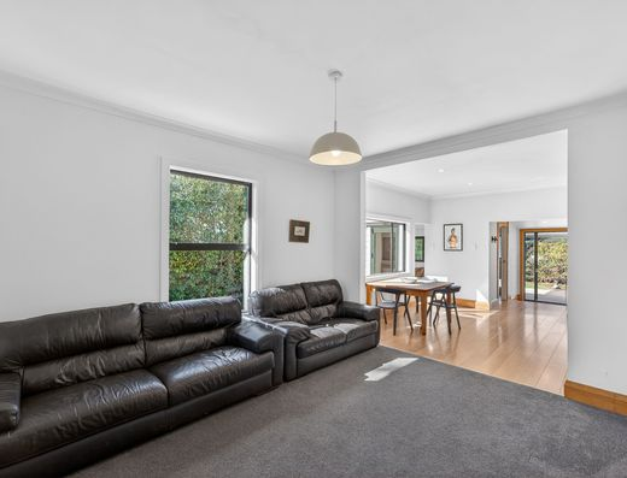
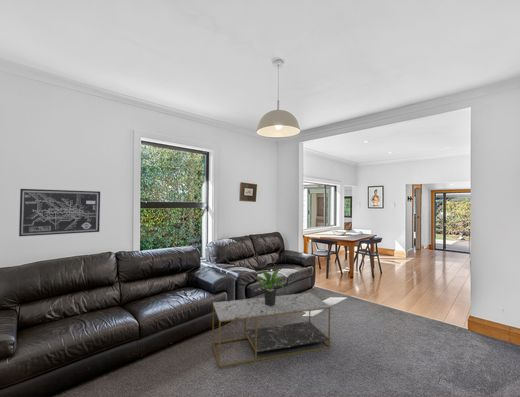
+ wall art (62, 212)
+ potted plant (269, 286)
+ coffee table (272, 326)
